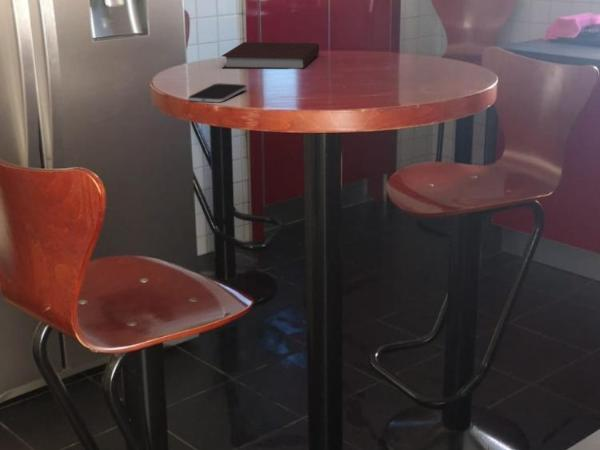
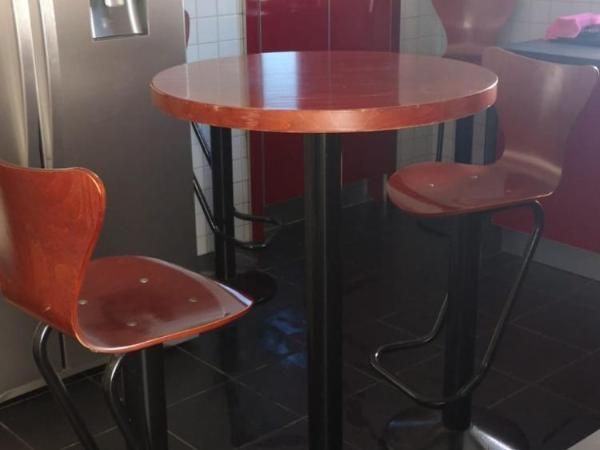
- notebook (272, 55)
- smartphone (218, 92)
